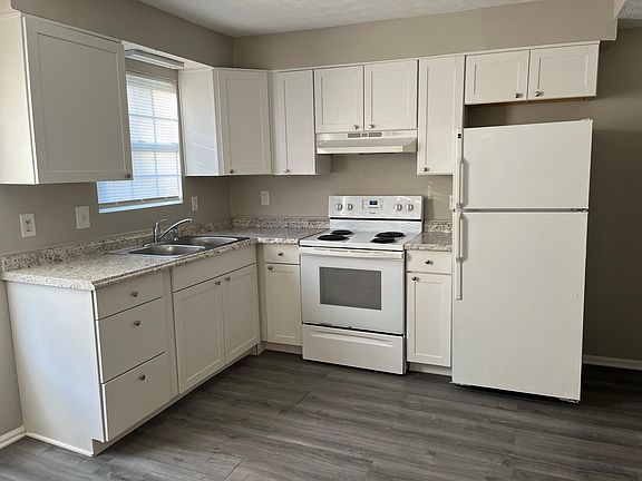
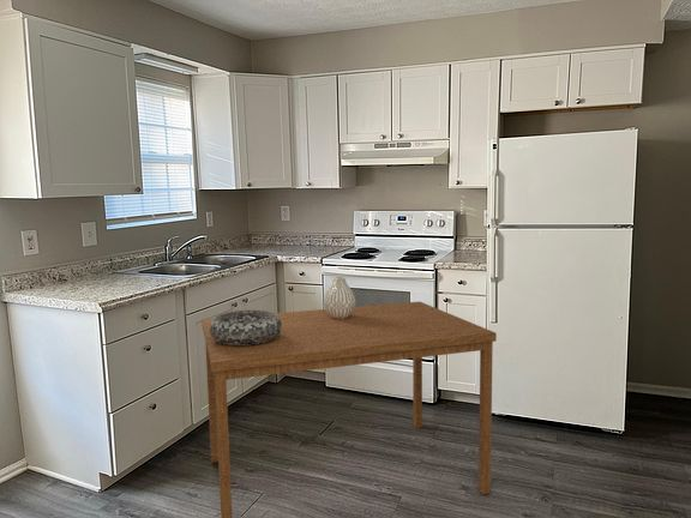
+ dining table (332, 367)
+ vase (340, 296)
+ decorative bowl (246, 326)
